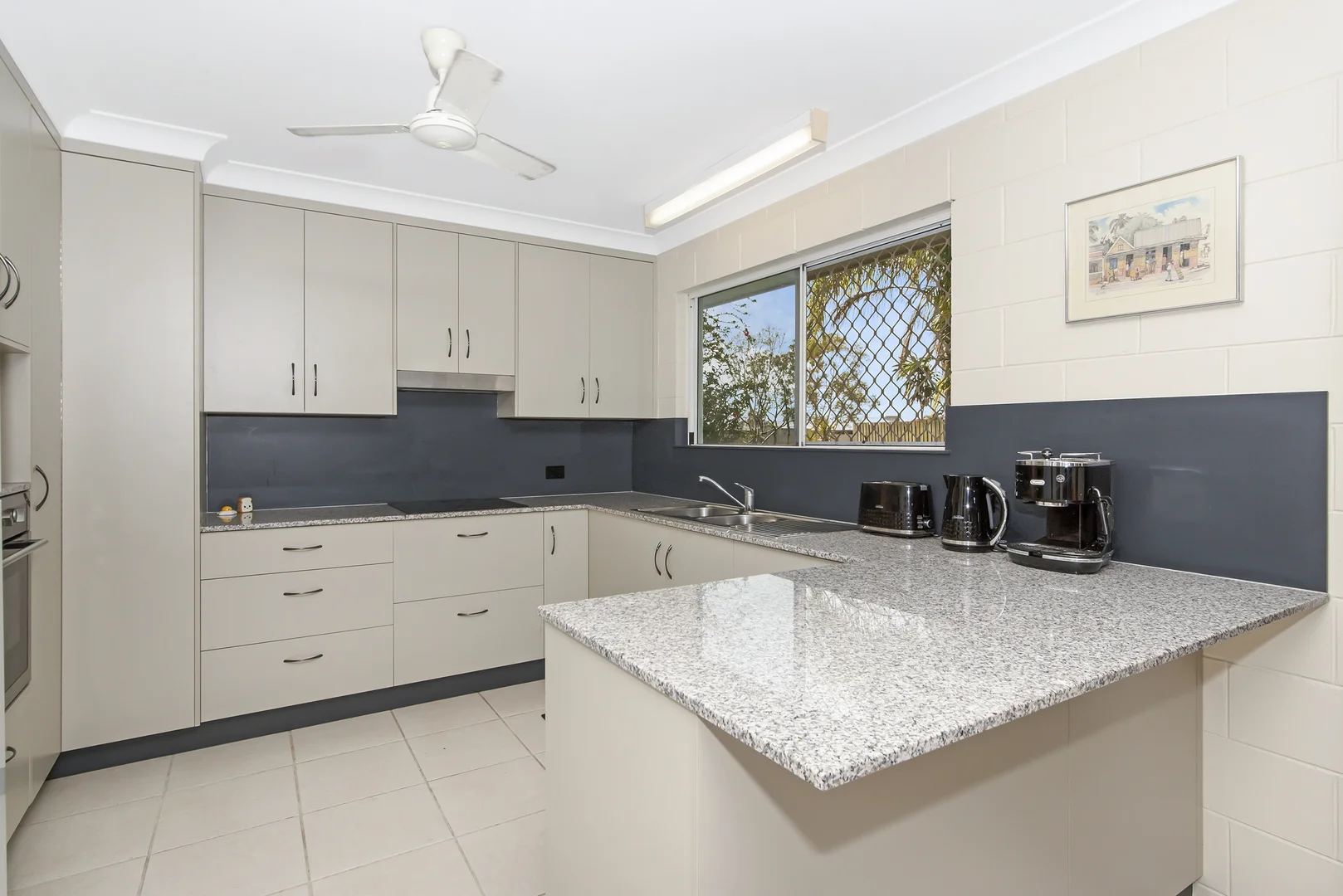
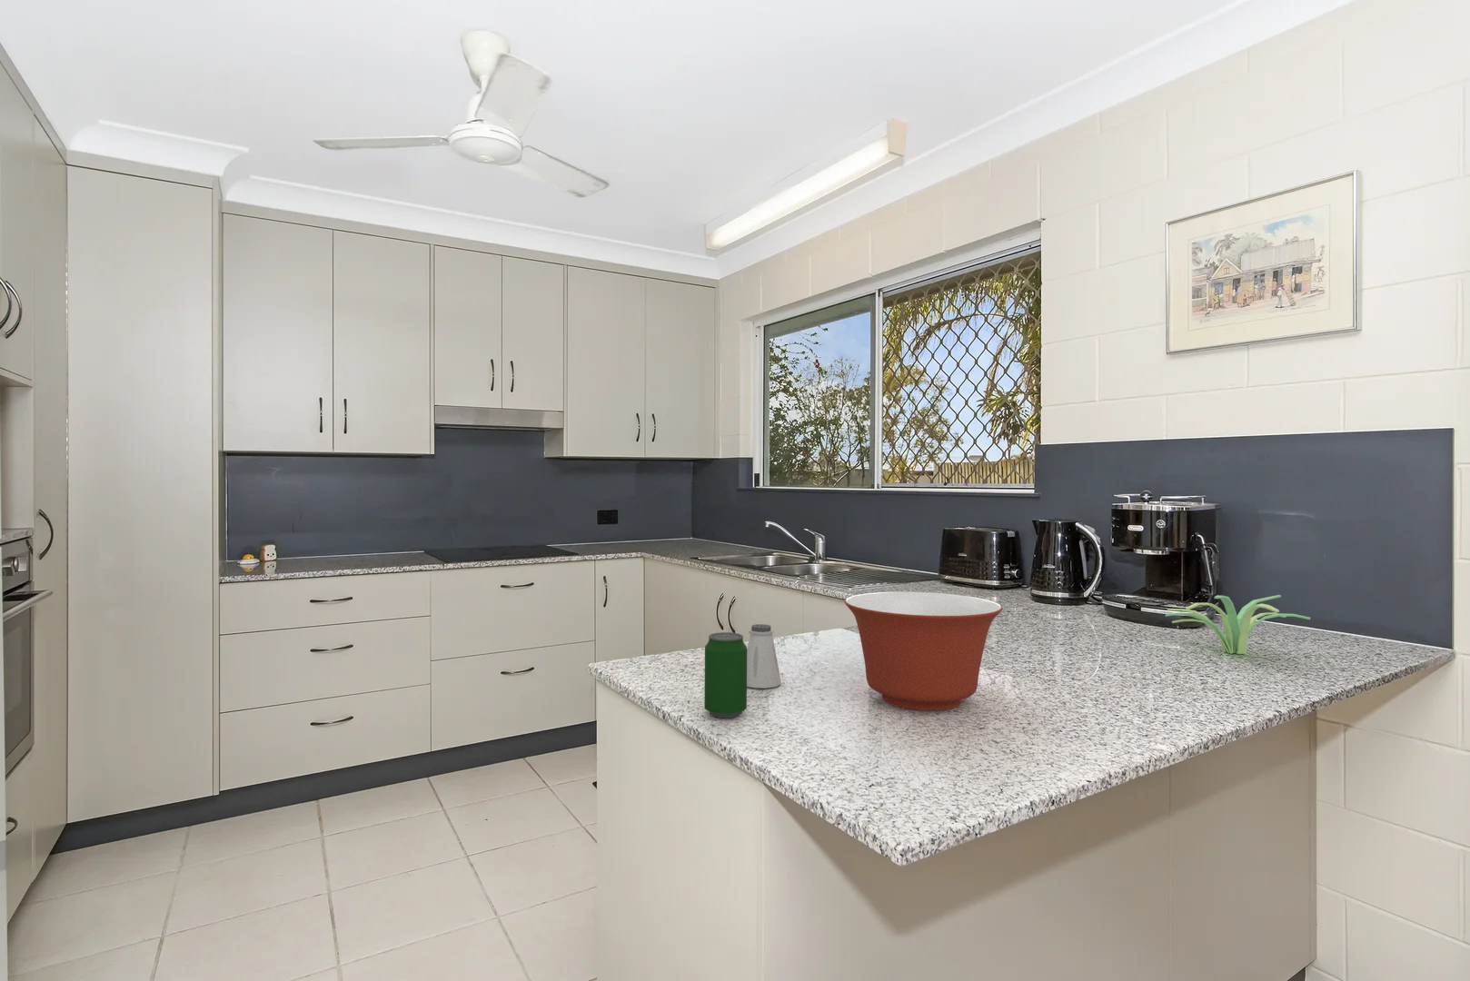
+ mixing bowl (921, 650)
+ plant (1242, 621)
+ saltshaker (761, 654)
+ beverage can (725, 674)
